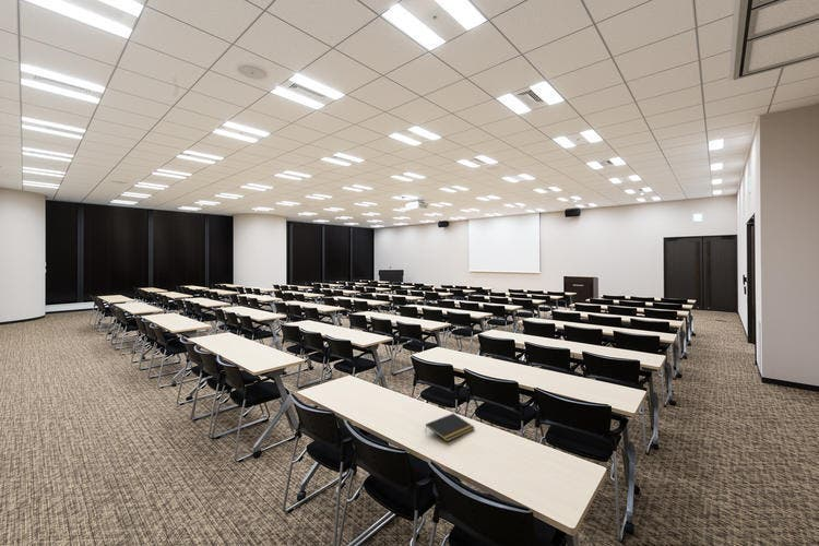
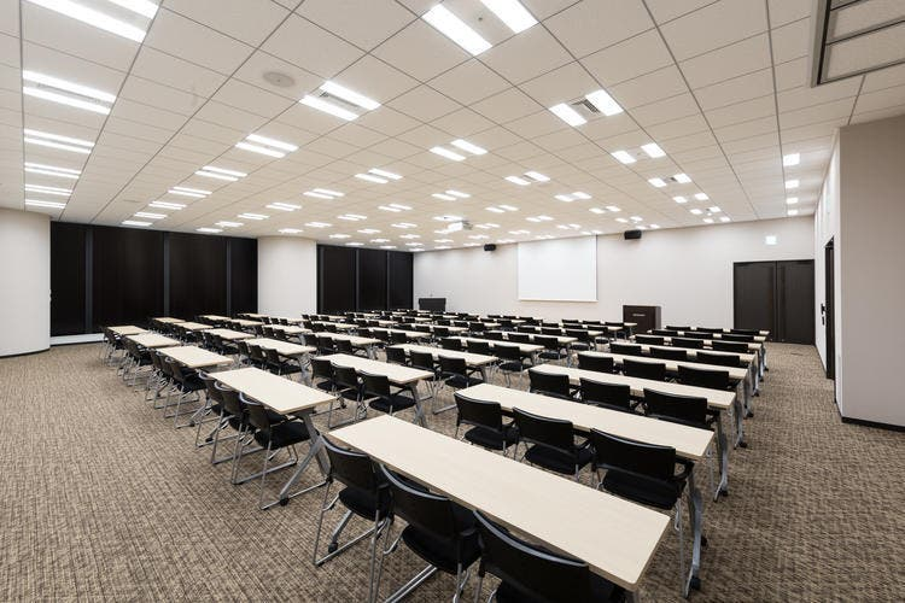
- notepad (450, 426)
